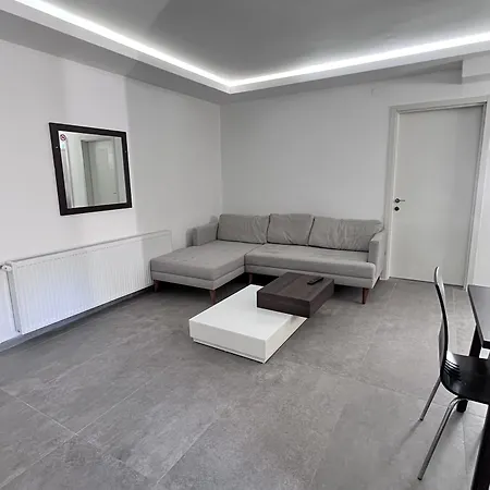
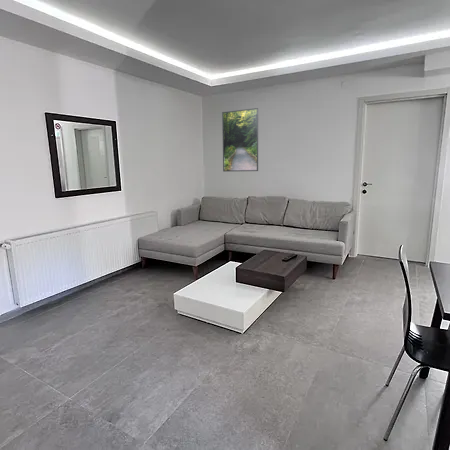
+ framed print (239, 141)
